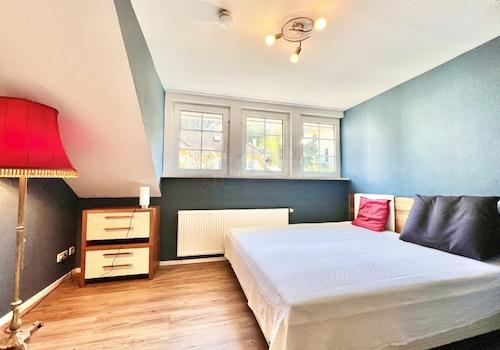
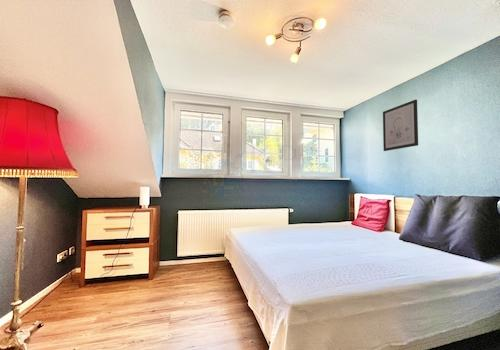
+ wall art (399, 127)
